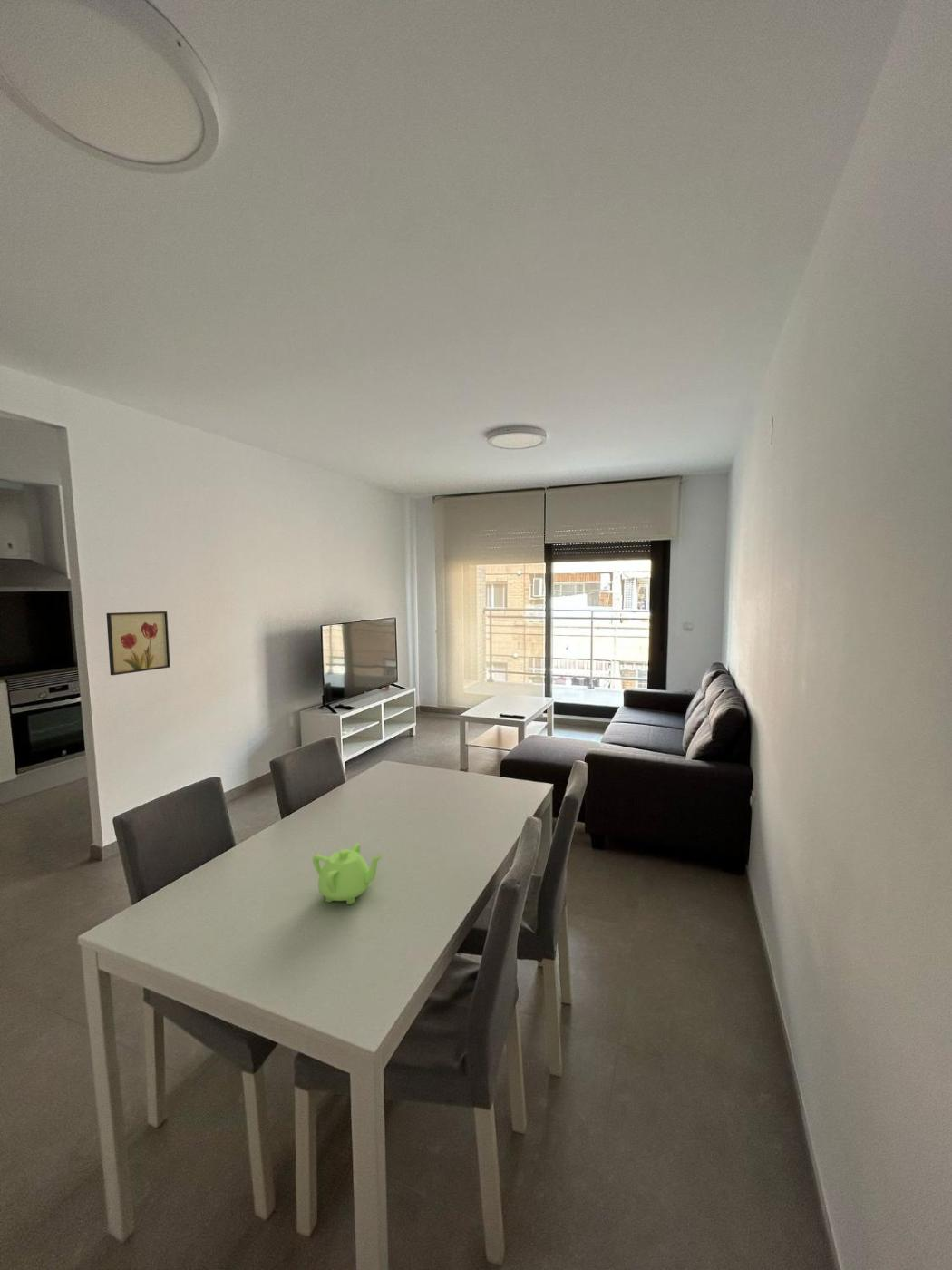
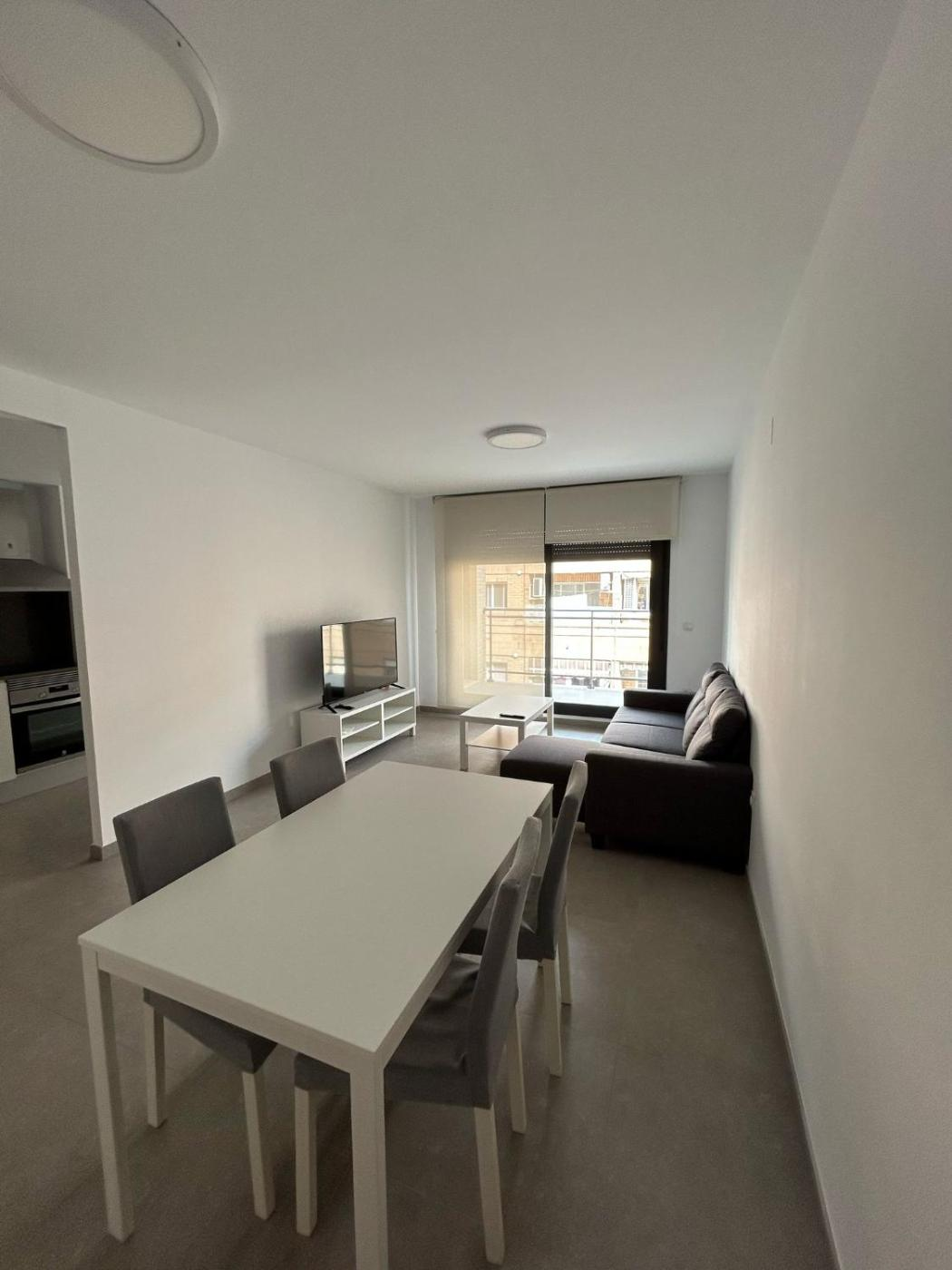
- wall art (139, 641)
- teapot (347, 873)
